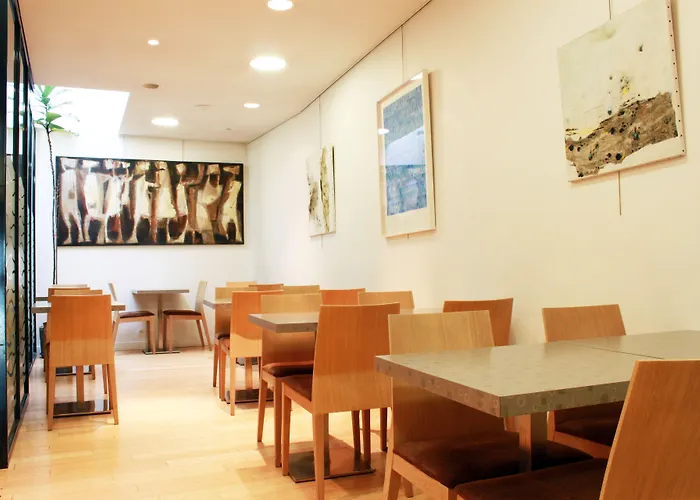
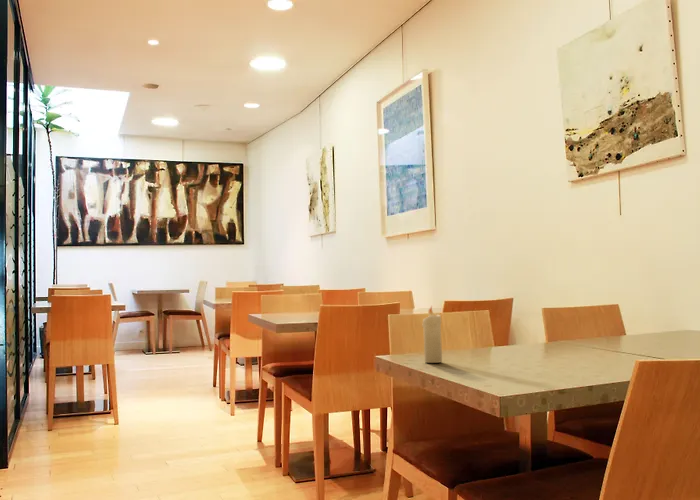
+ candle (432, 333)
